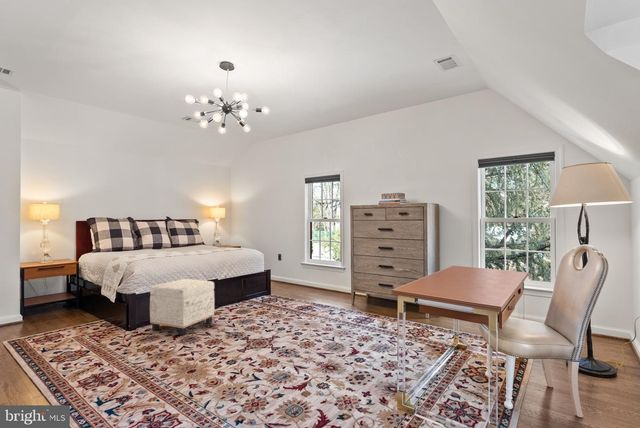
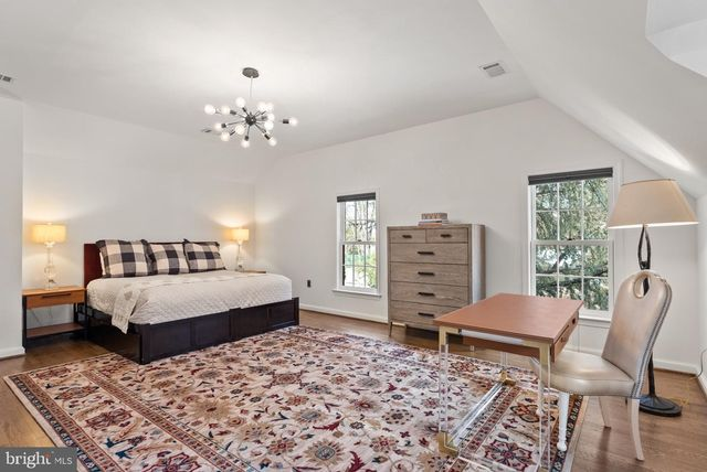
- ottoman (183, 304)
